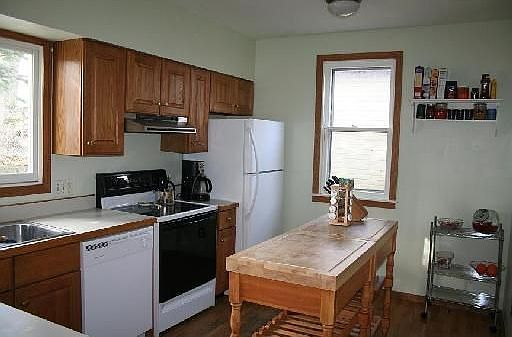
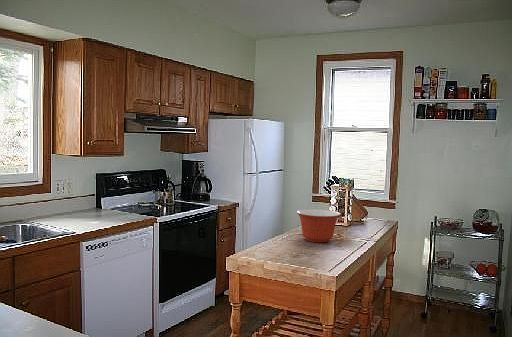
+ mixing bowl (318, 226)
